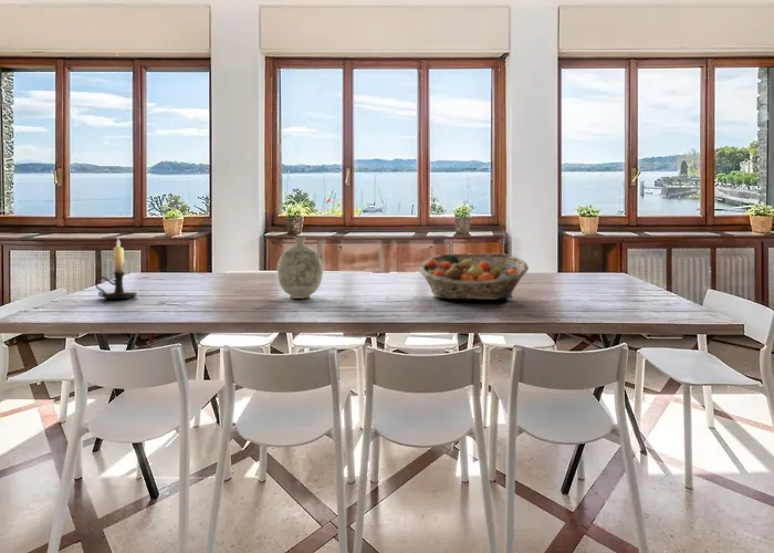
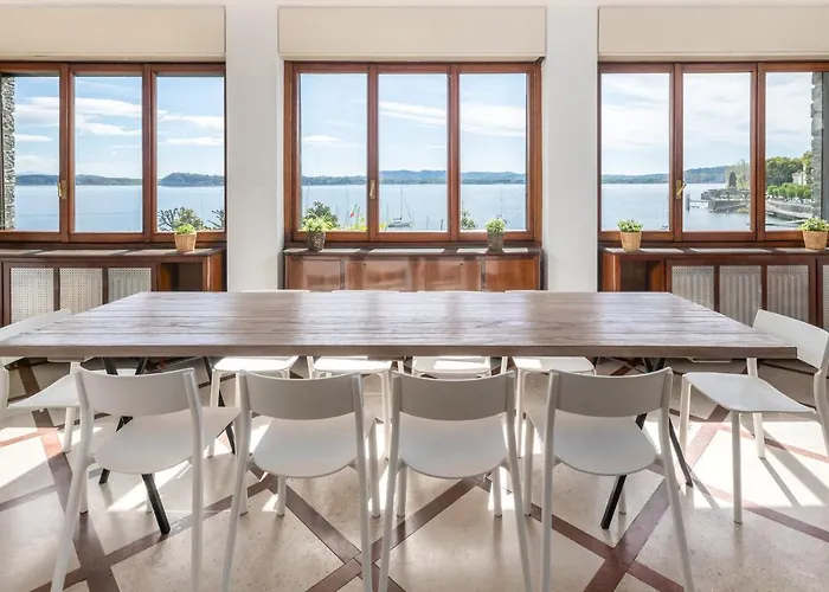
- fruit basket (472, 274)
- decorative vase (300, 267)
- candle holder (114, 269)
